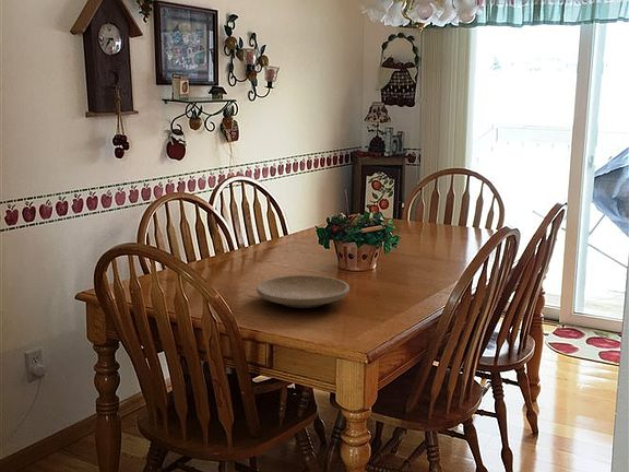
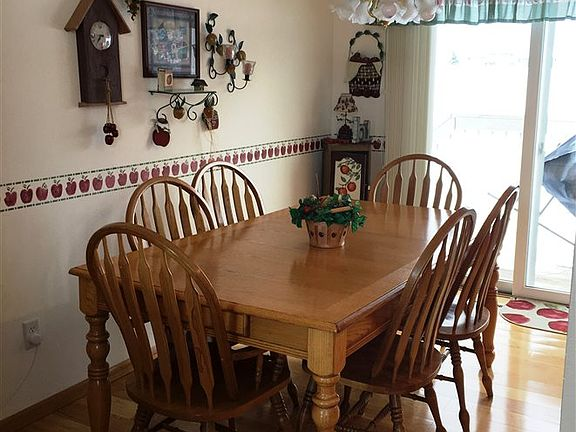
- plate (302, 293)
